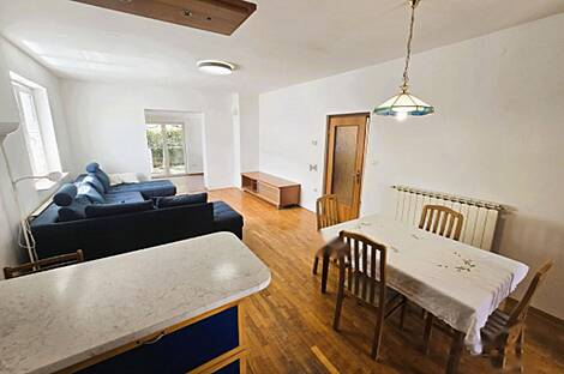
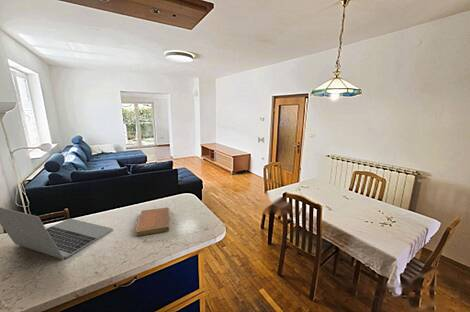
+ notebook (154, 220)
+ laptop (60, 222)
